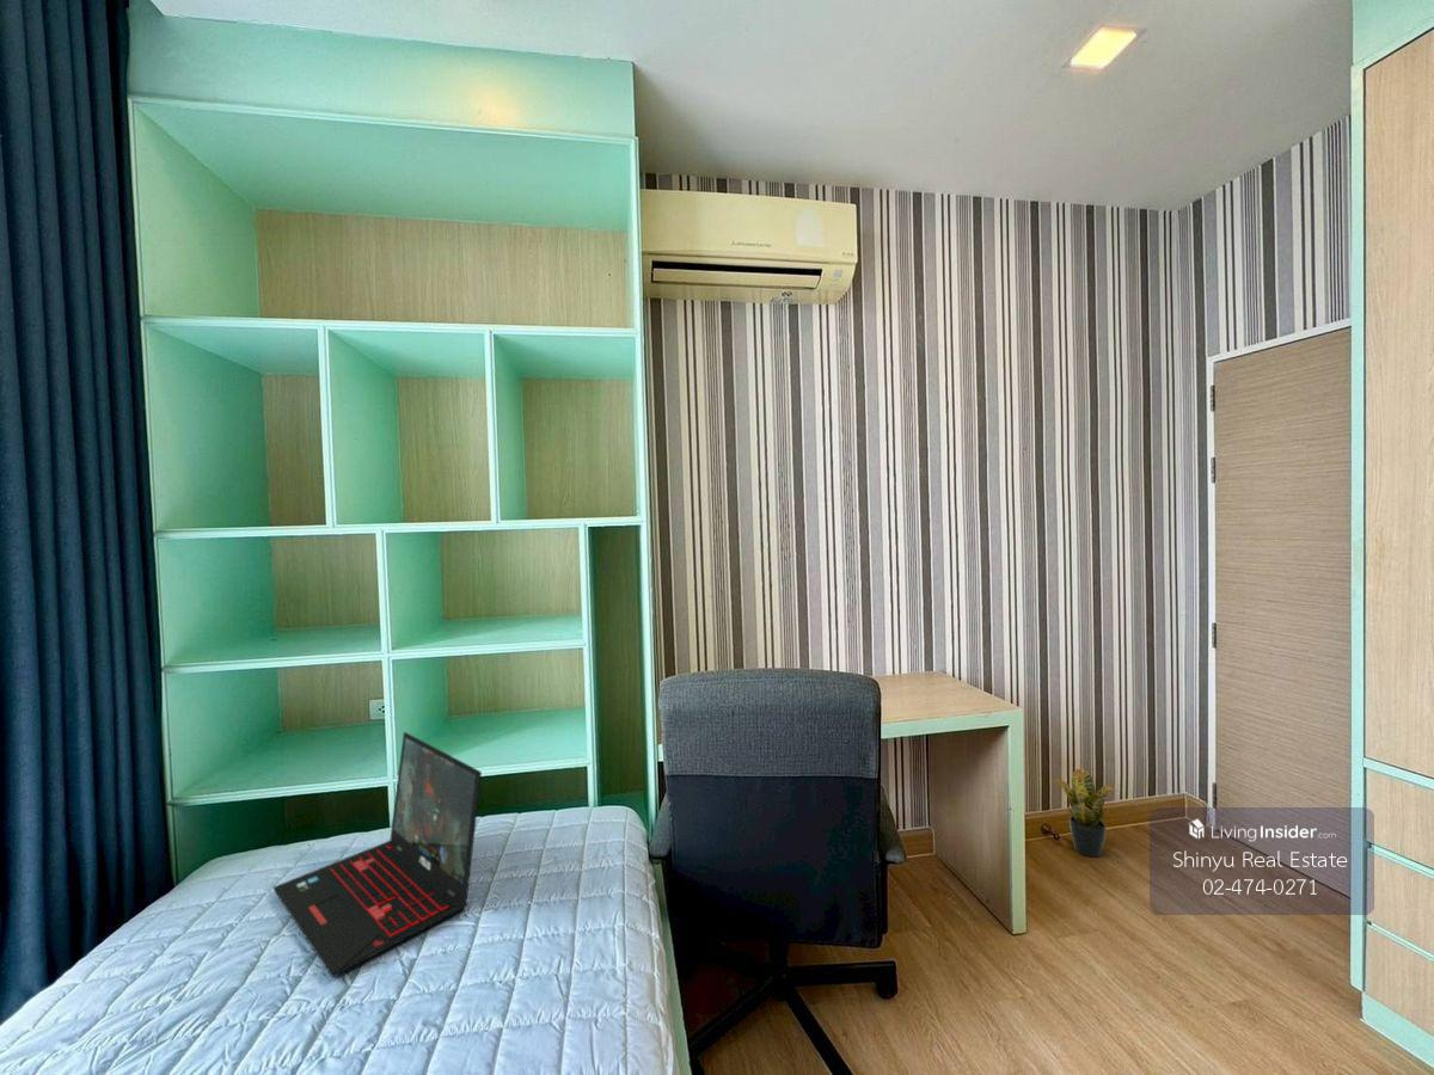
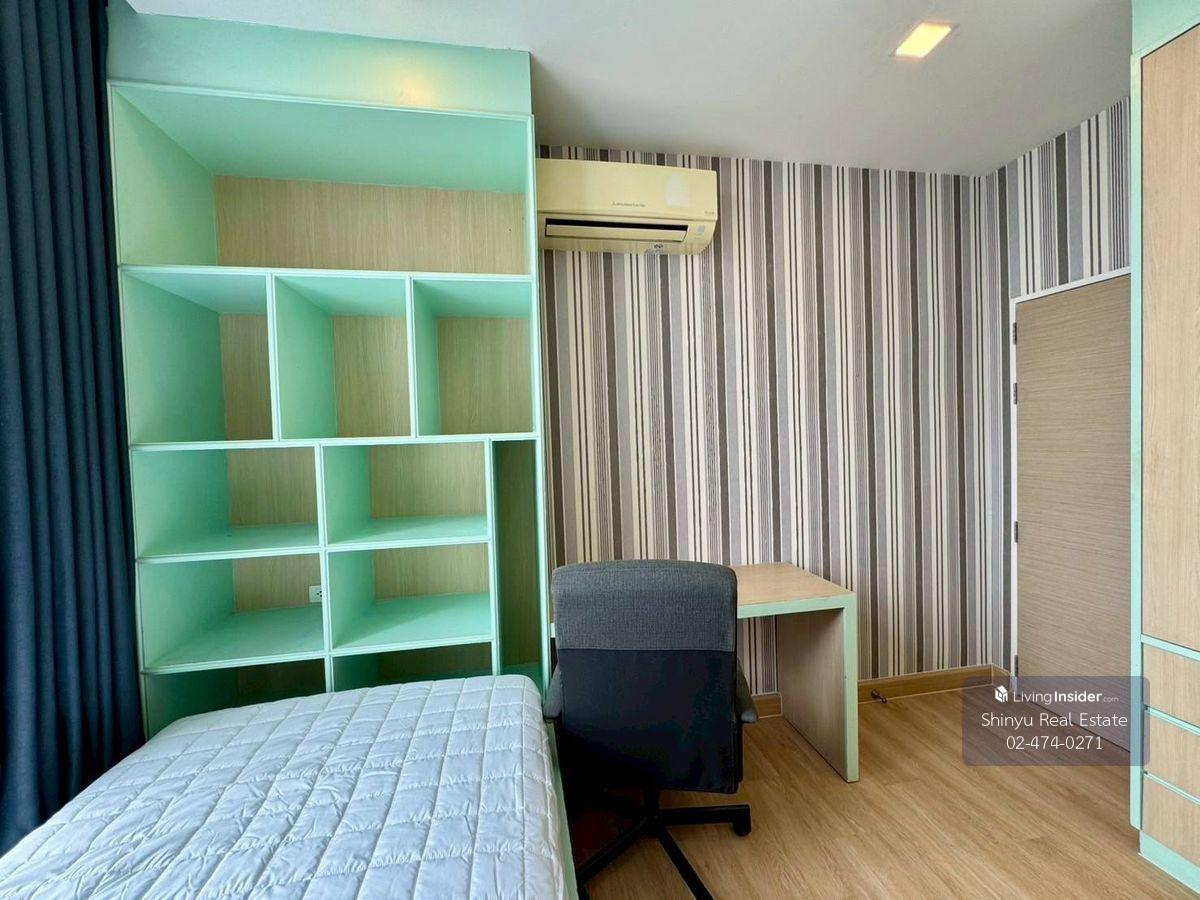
- potted plant (1090, 809)
- laptop (381, 843)
